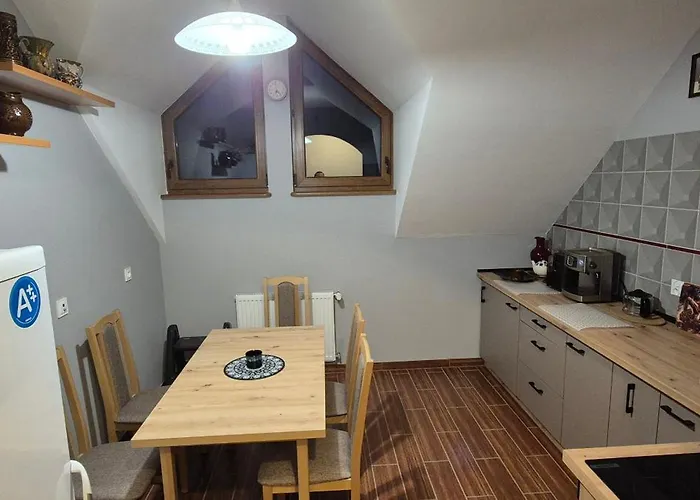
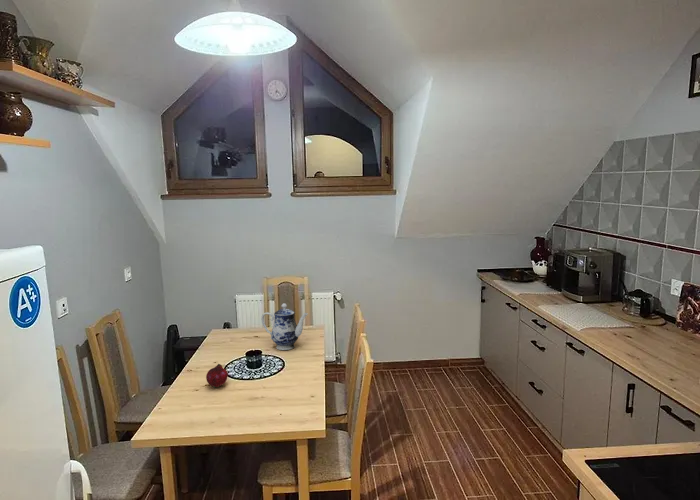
+ fruit (216, 375)
+ teapot (284, 325)
